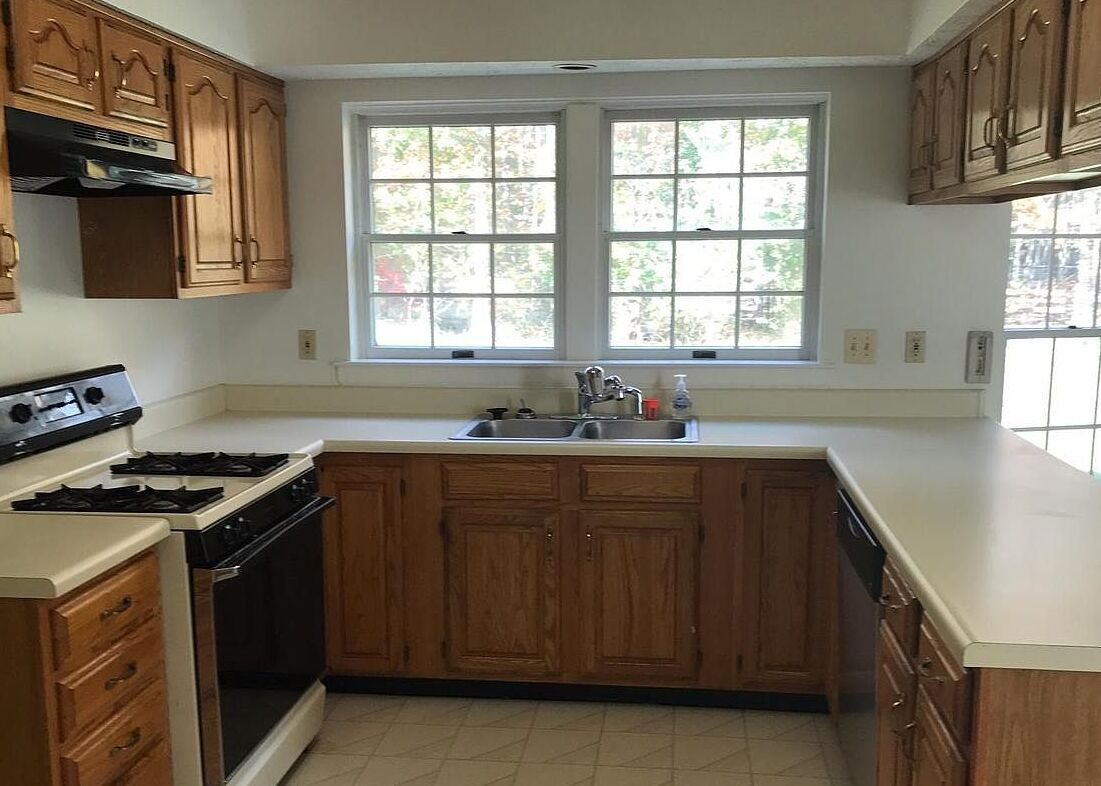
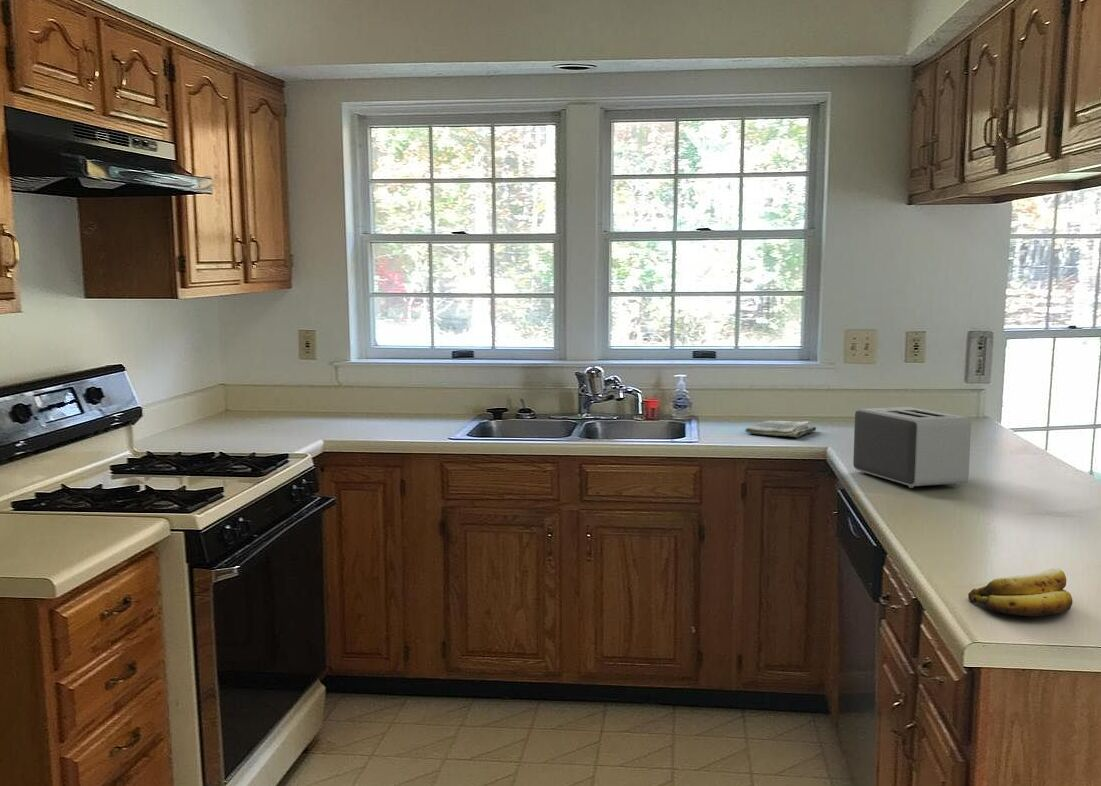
+ banana (1019, 582)
+ toaster (906, 445)
+ dish towel (781, 427)
